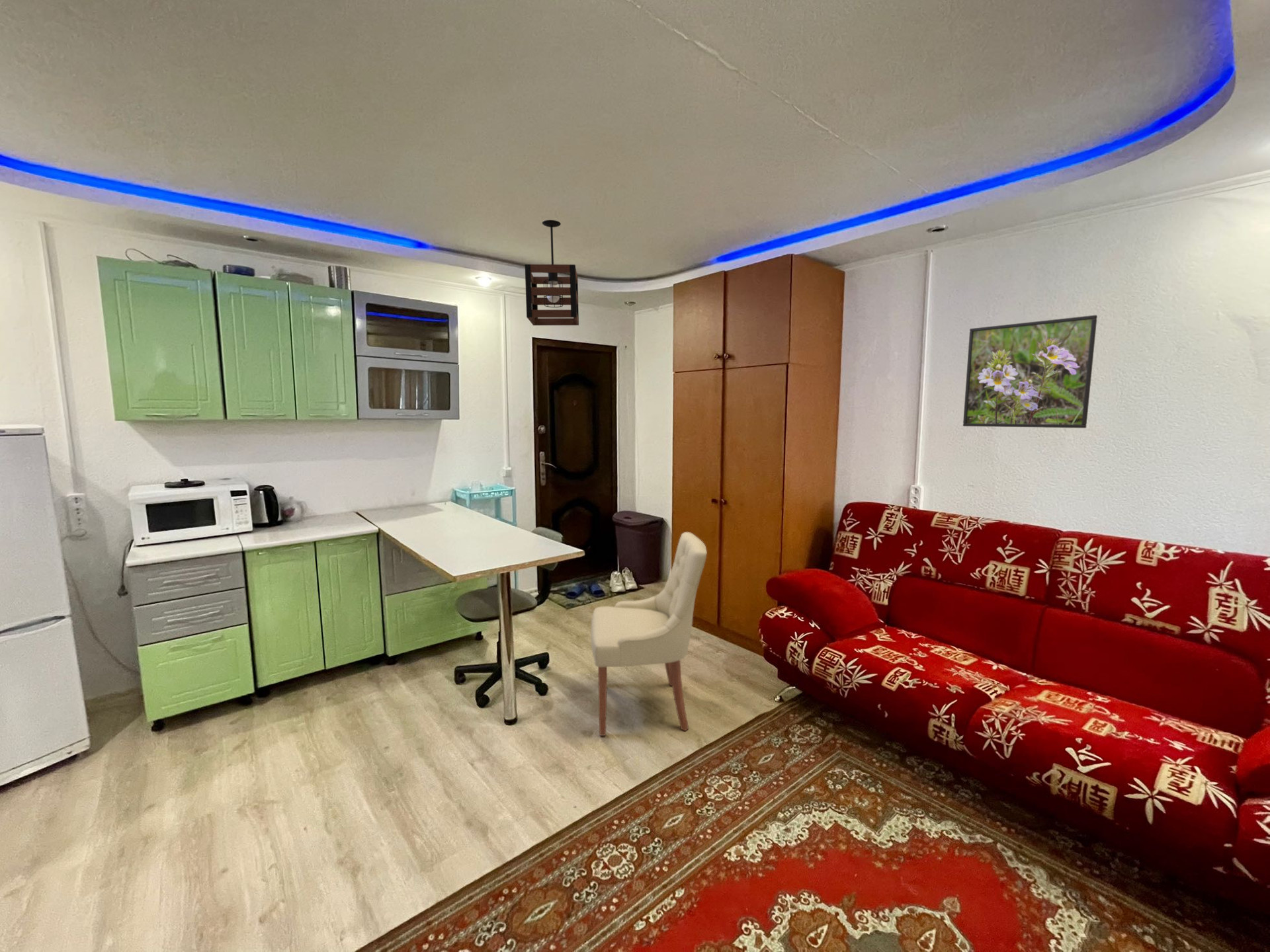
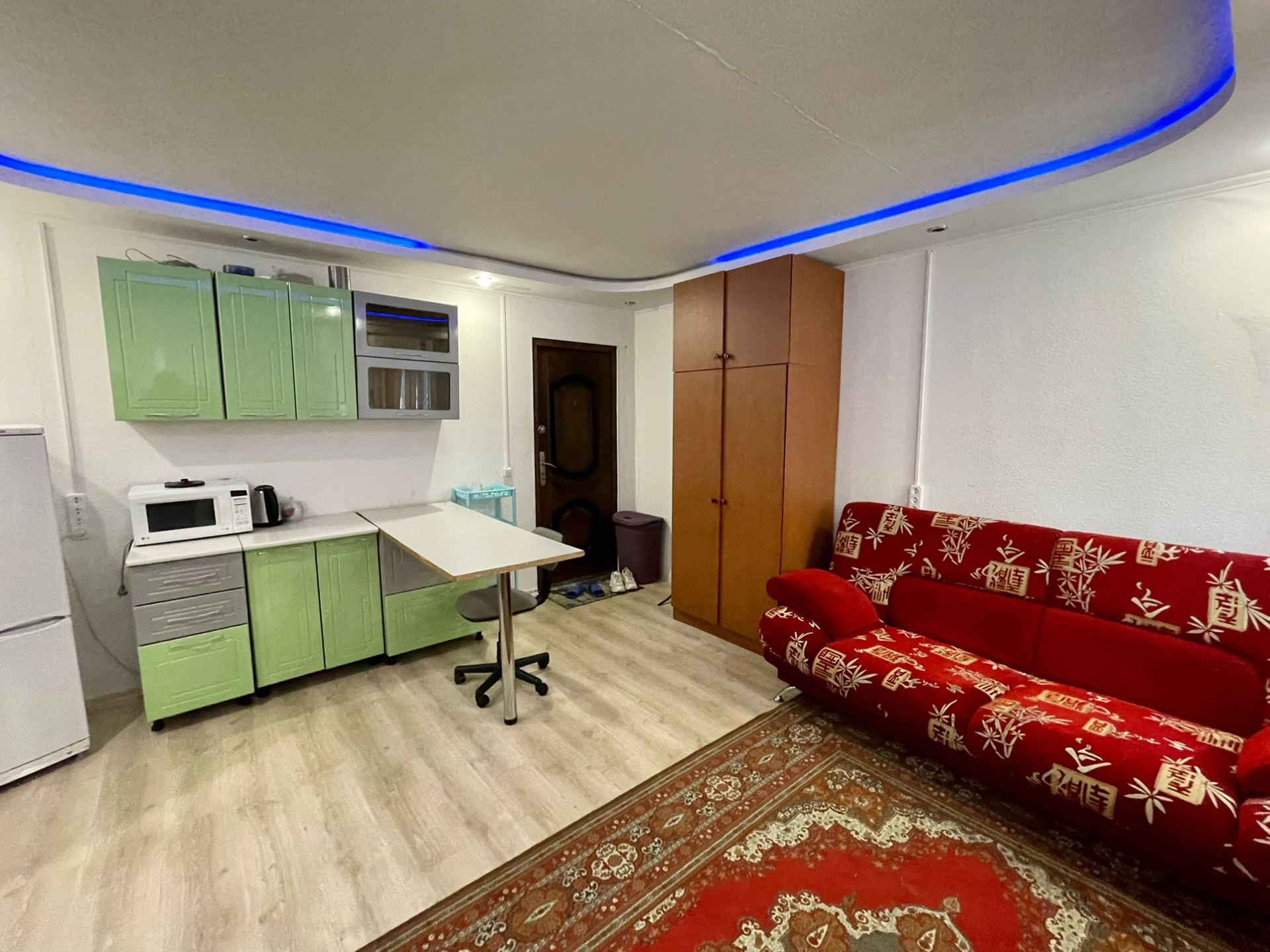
- pendant light (552, 272)
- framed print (1024, 375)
- chair (646, 625)
